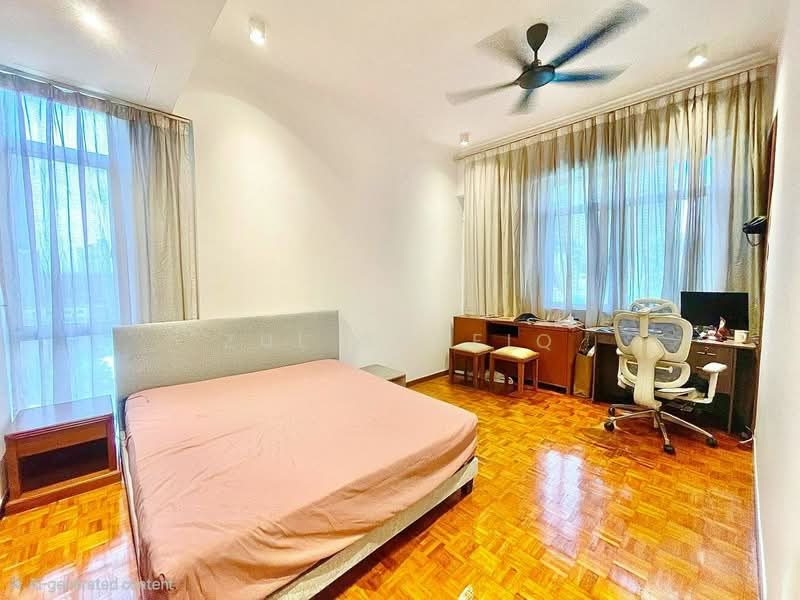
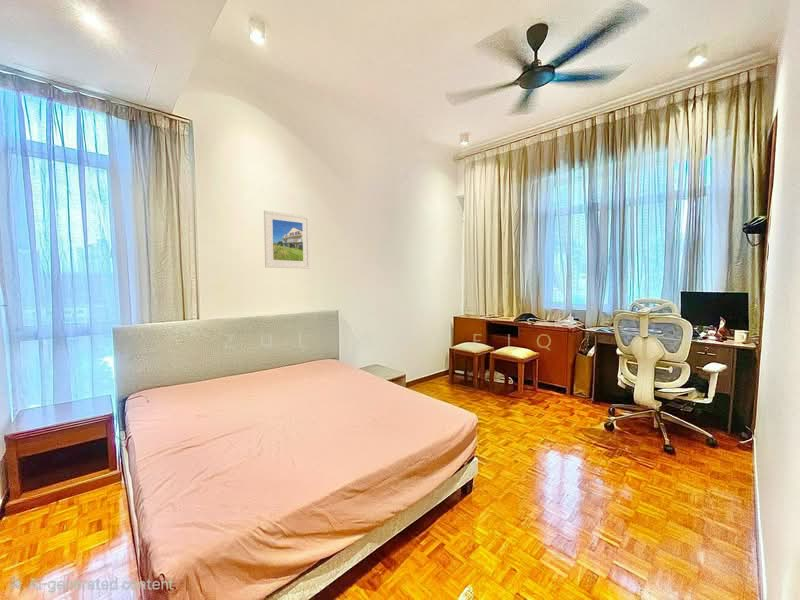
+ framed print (288, 240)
